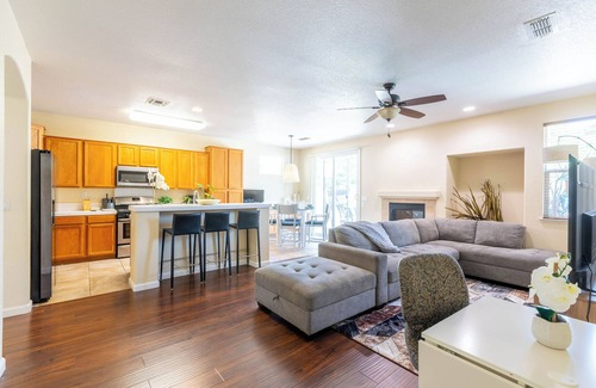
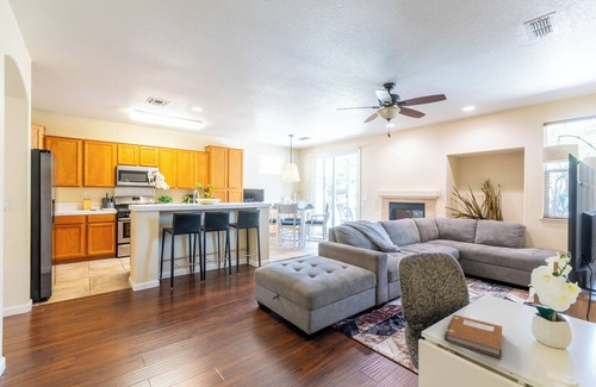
+ notebook (473, 332)
